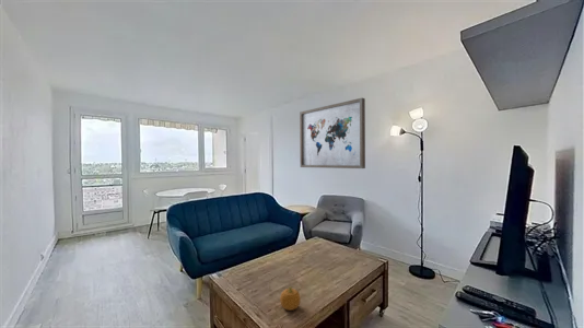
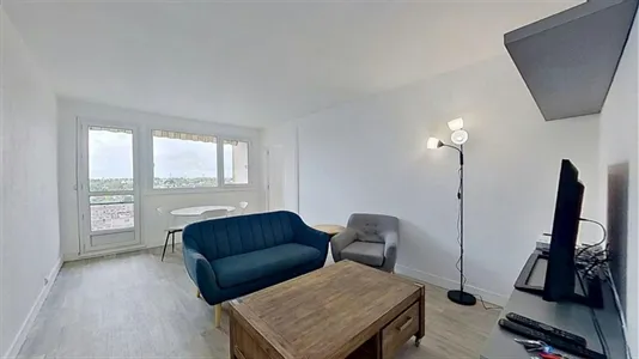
- fruit (290, 296)
- wall art (328, 137)
